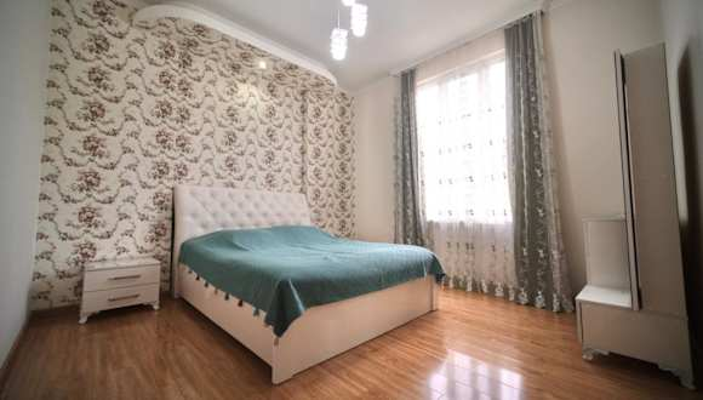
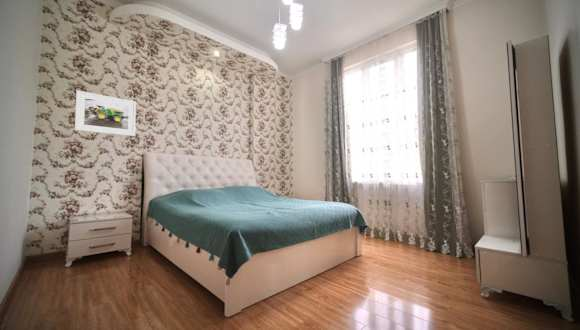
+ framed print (107, 114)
